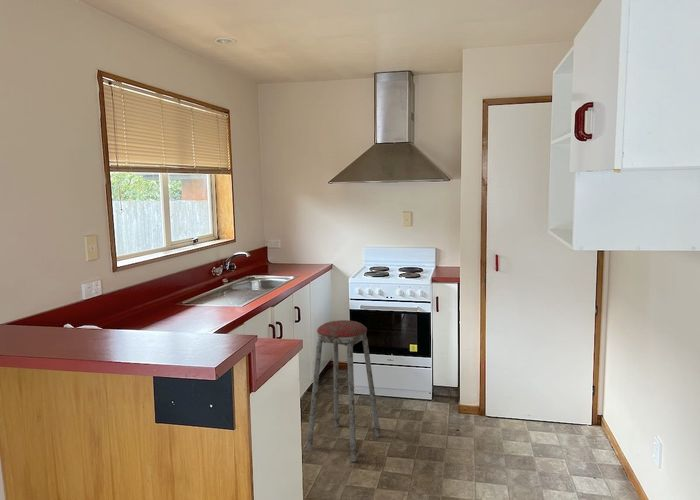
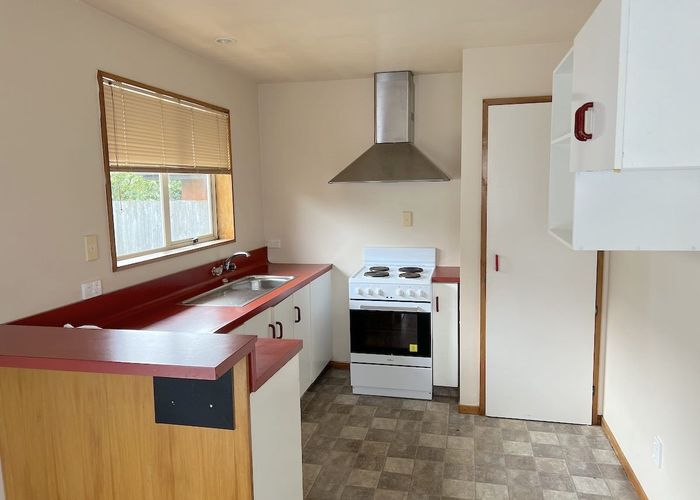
- music stool (338, 383)
